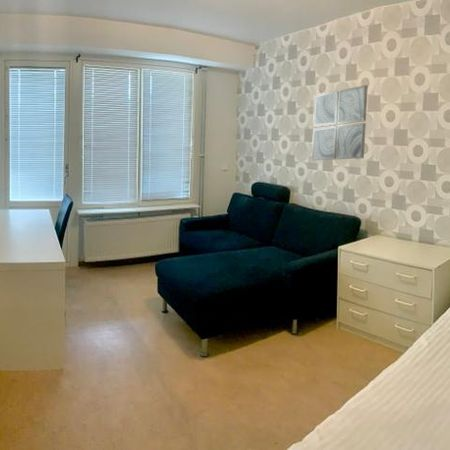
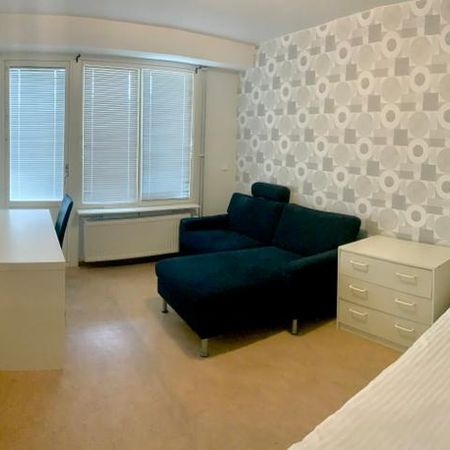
- wall art (337, 124)
